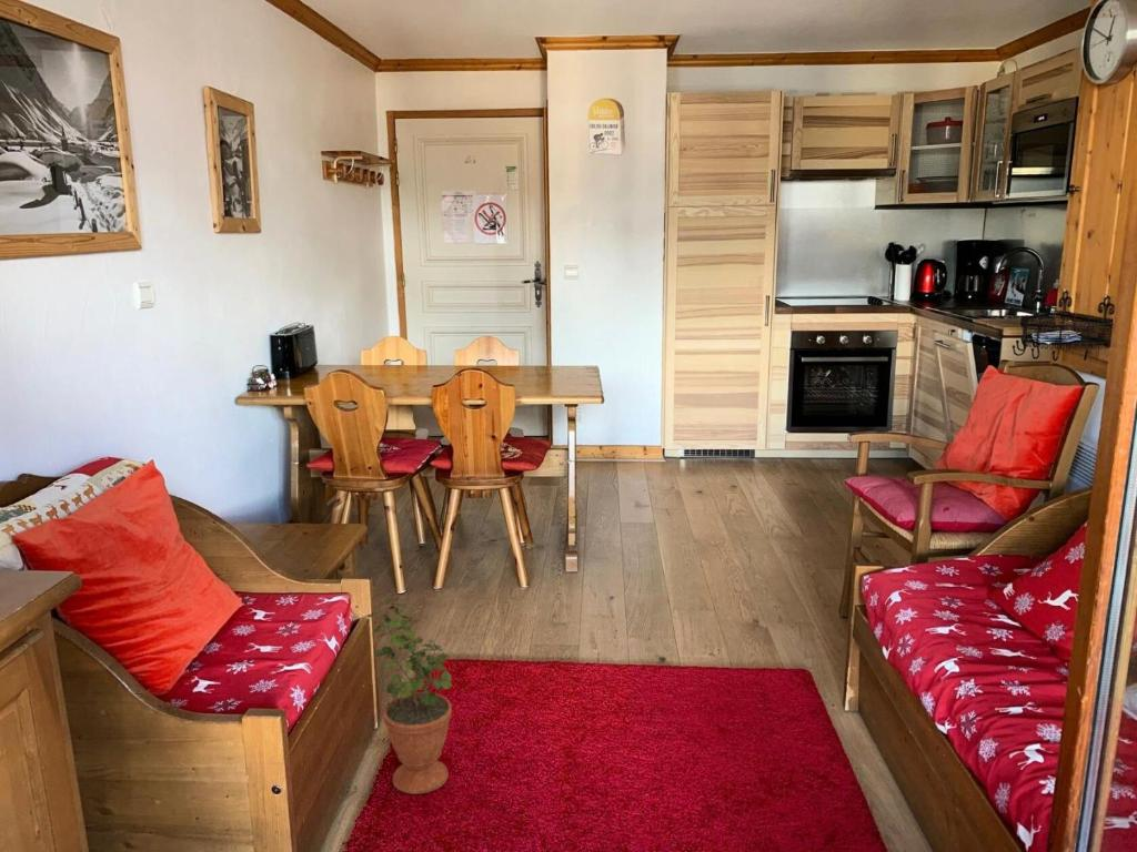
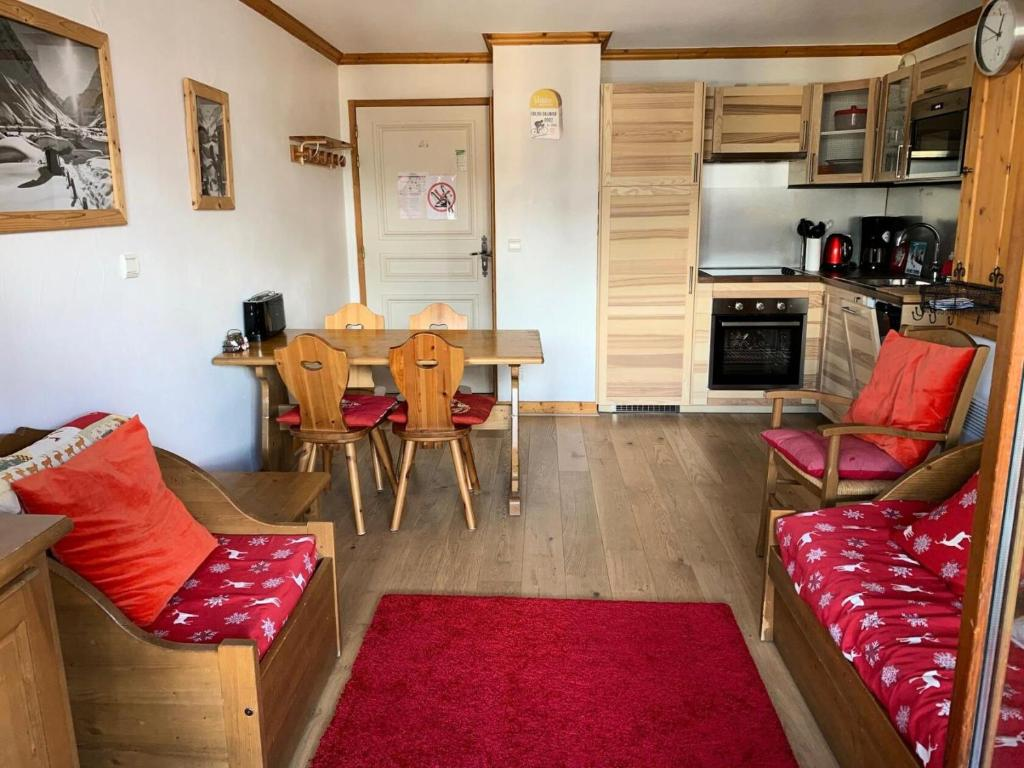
- potted plant (409, 692)
